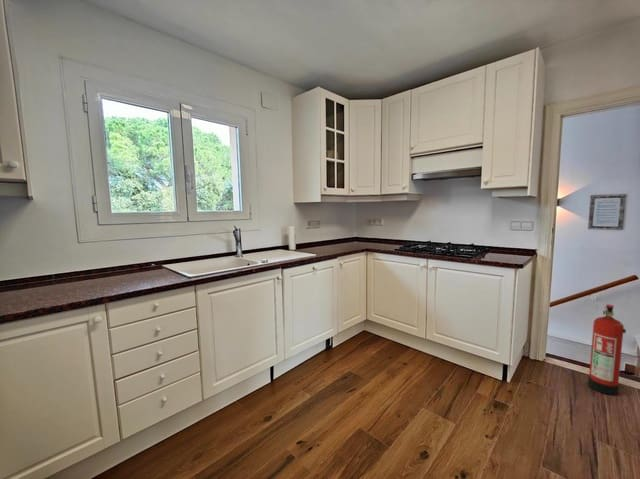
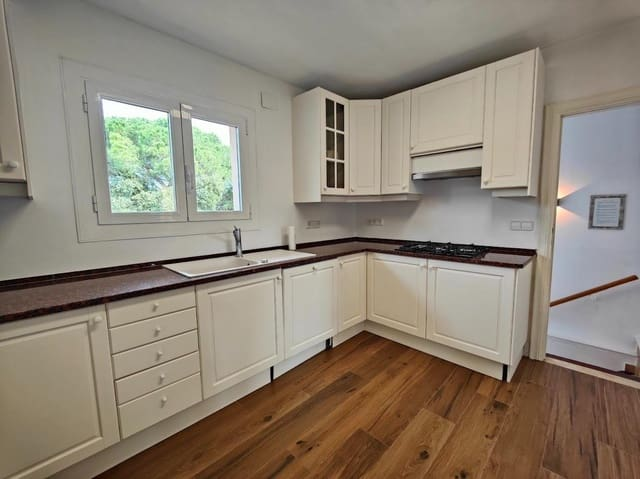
- fire extinguisher (606, 346)
